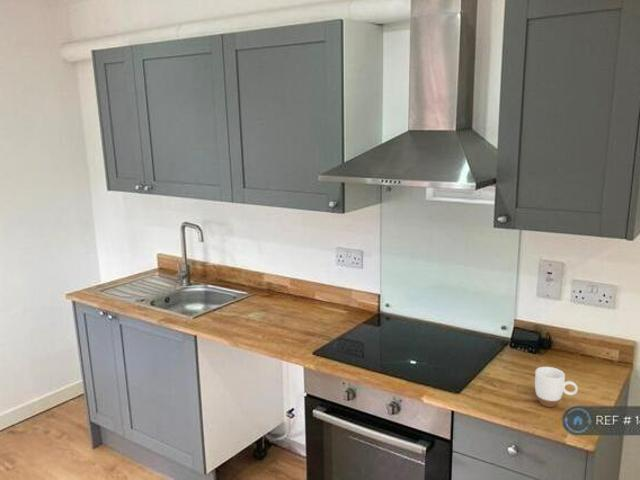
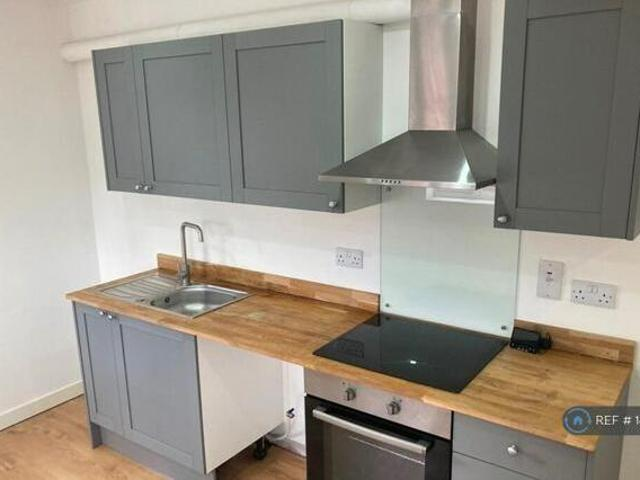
- mug (555, 389)
